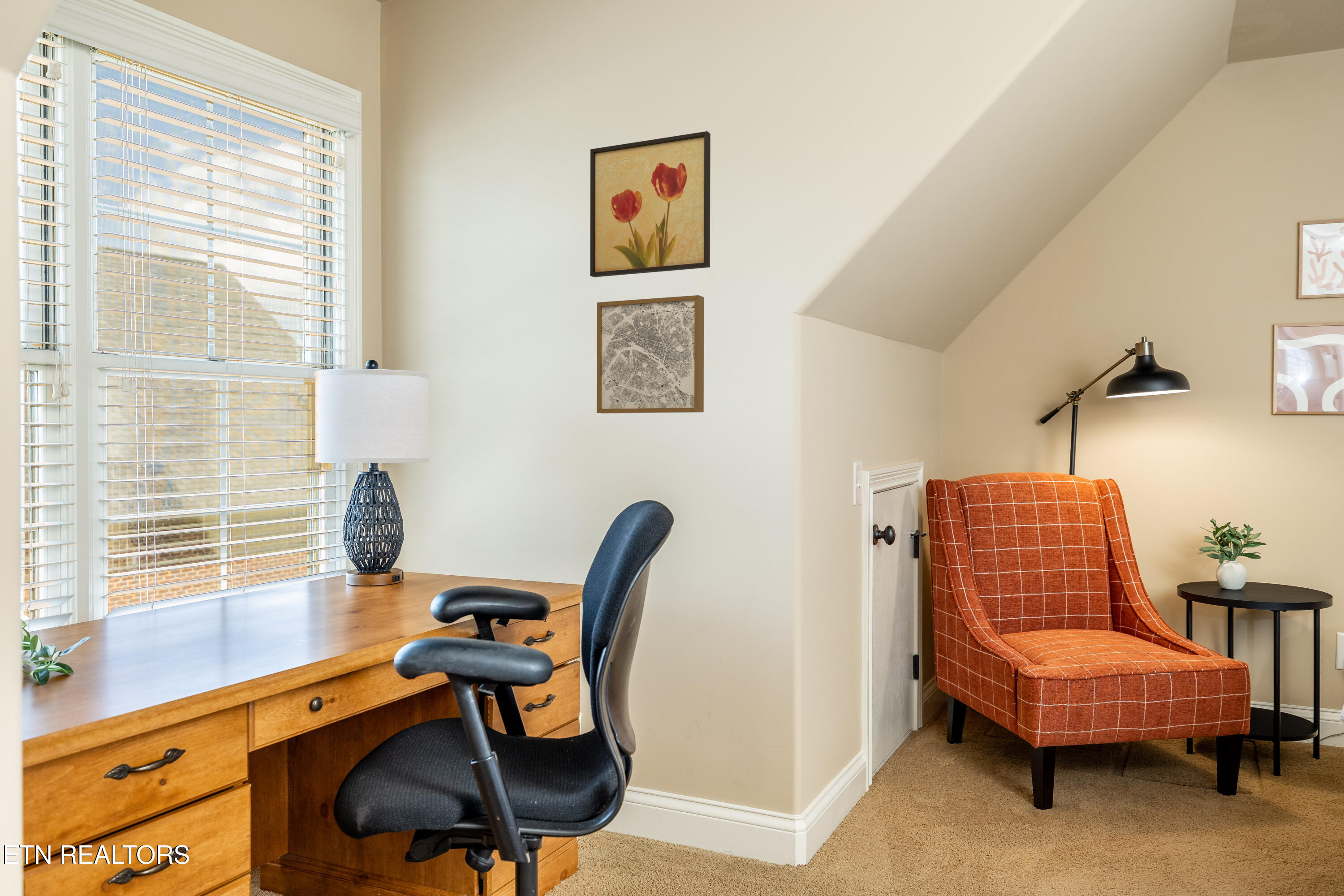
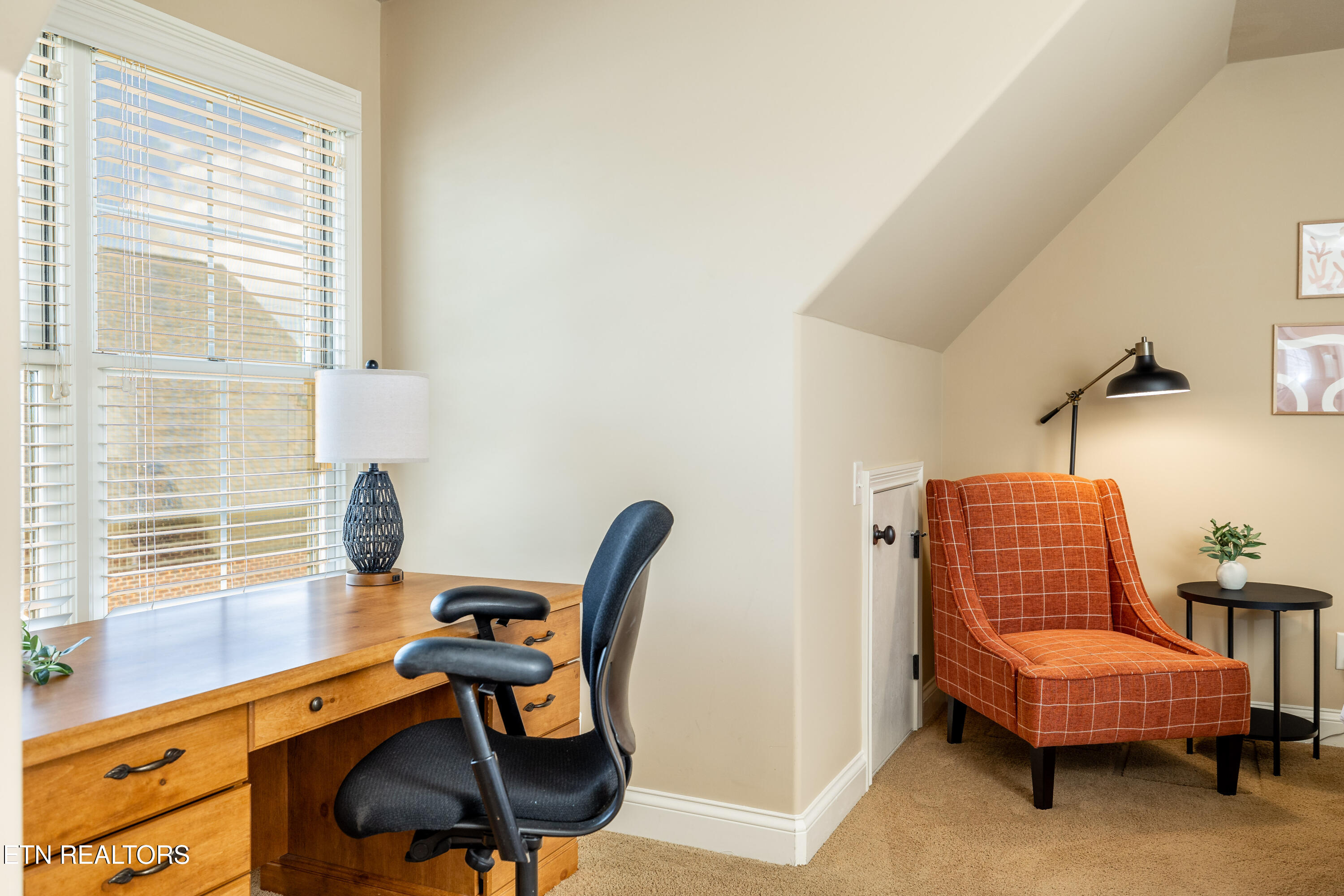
- wall art (649, 356)
- wall art (650, 207)
